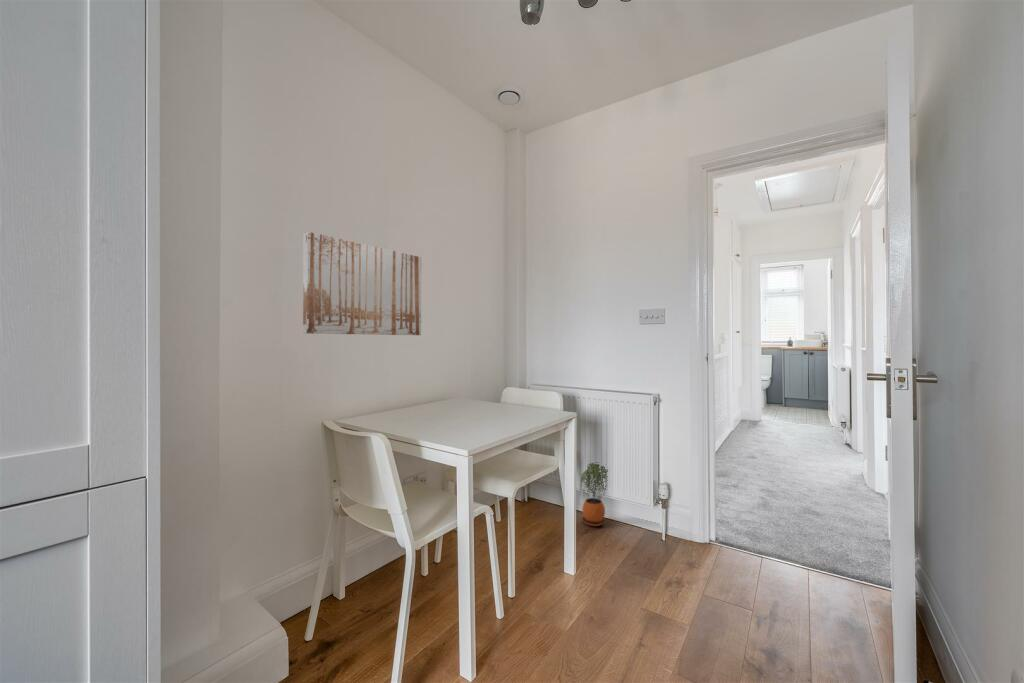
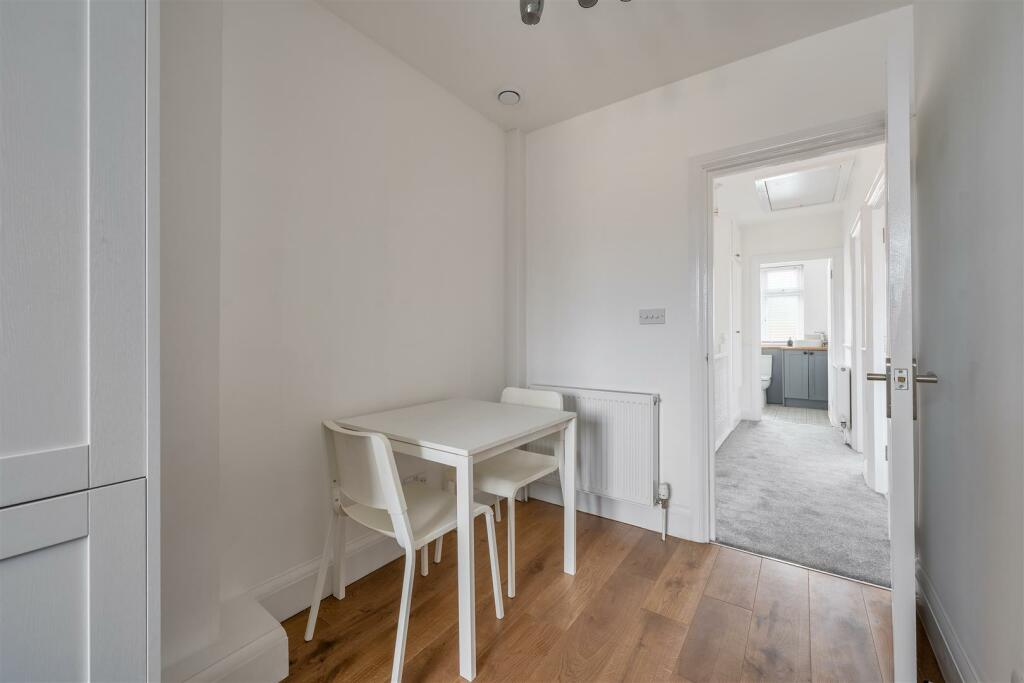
- potted plant (593, 492)
- wall art (369, 290)
